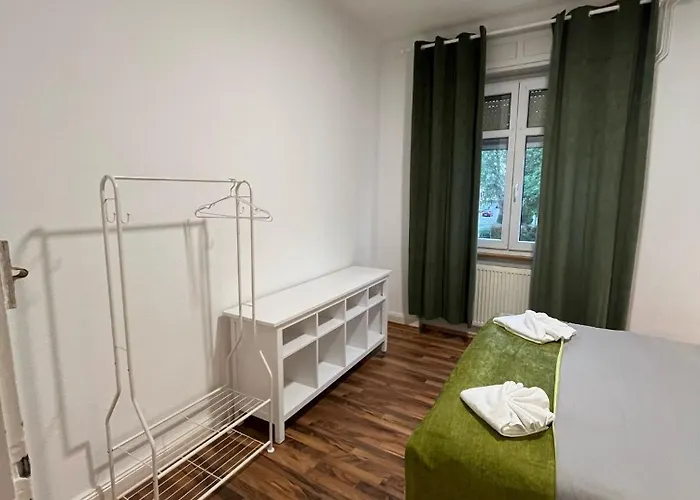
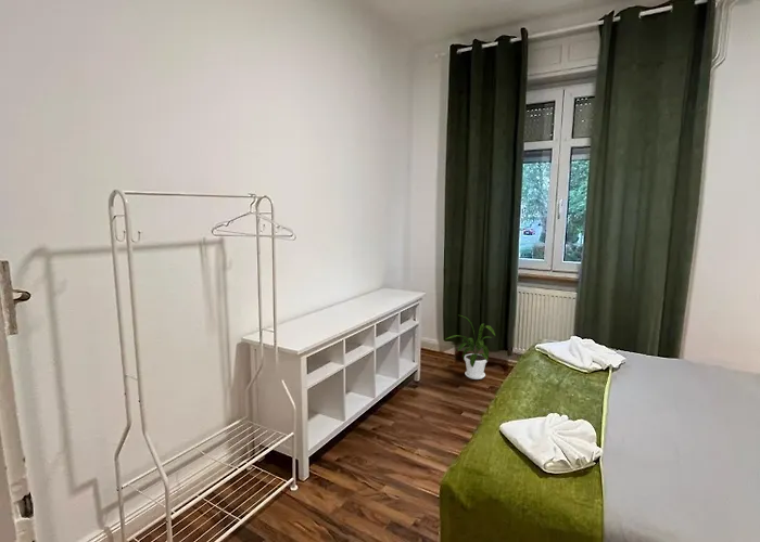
+ house plant (473, 347)
